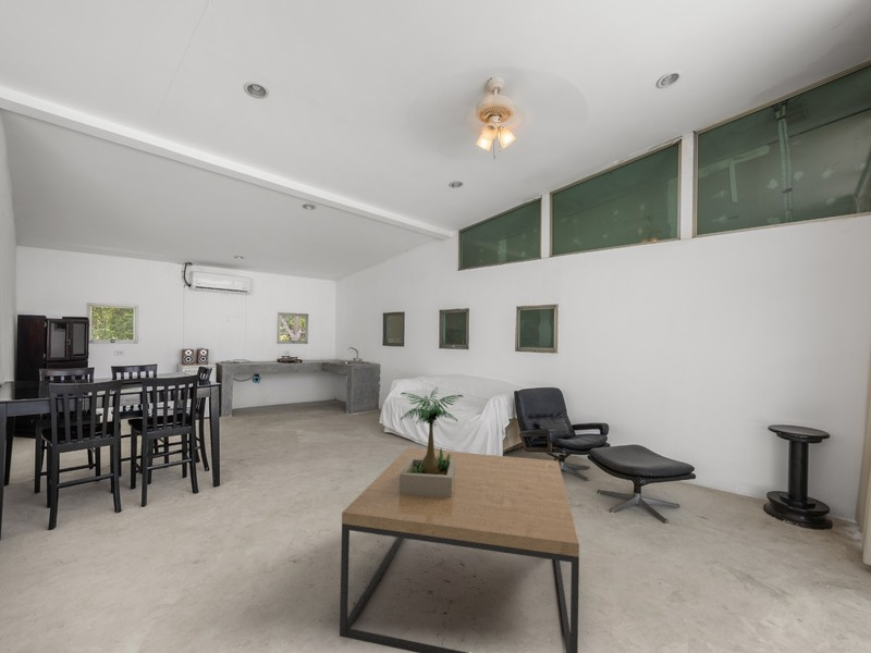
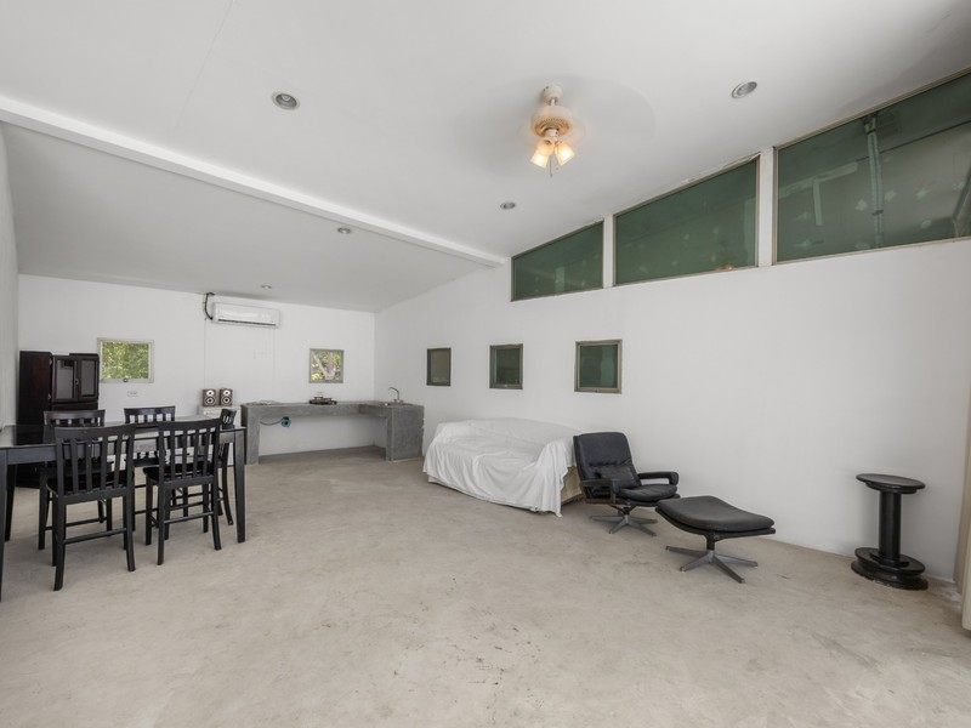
- coffee table (468, 532)
- potted plant (432, 435)
